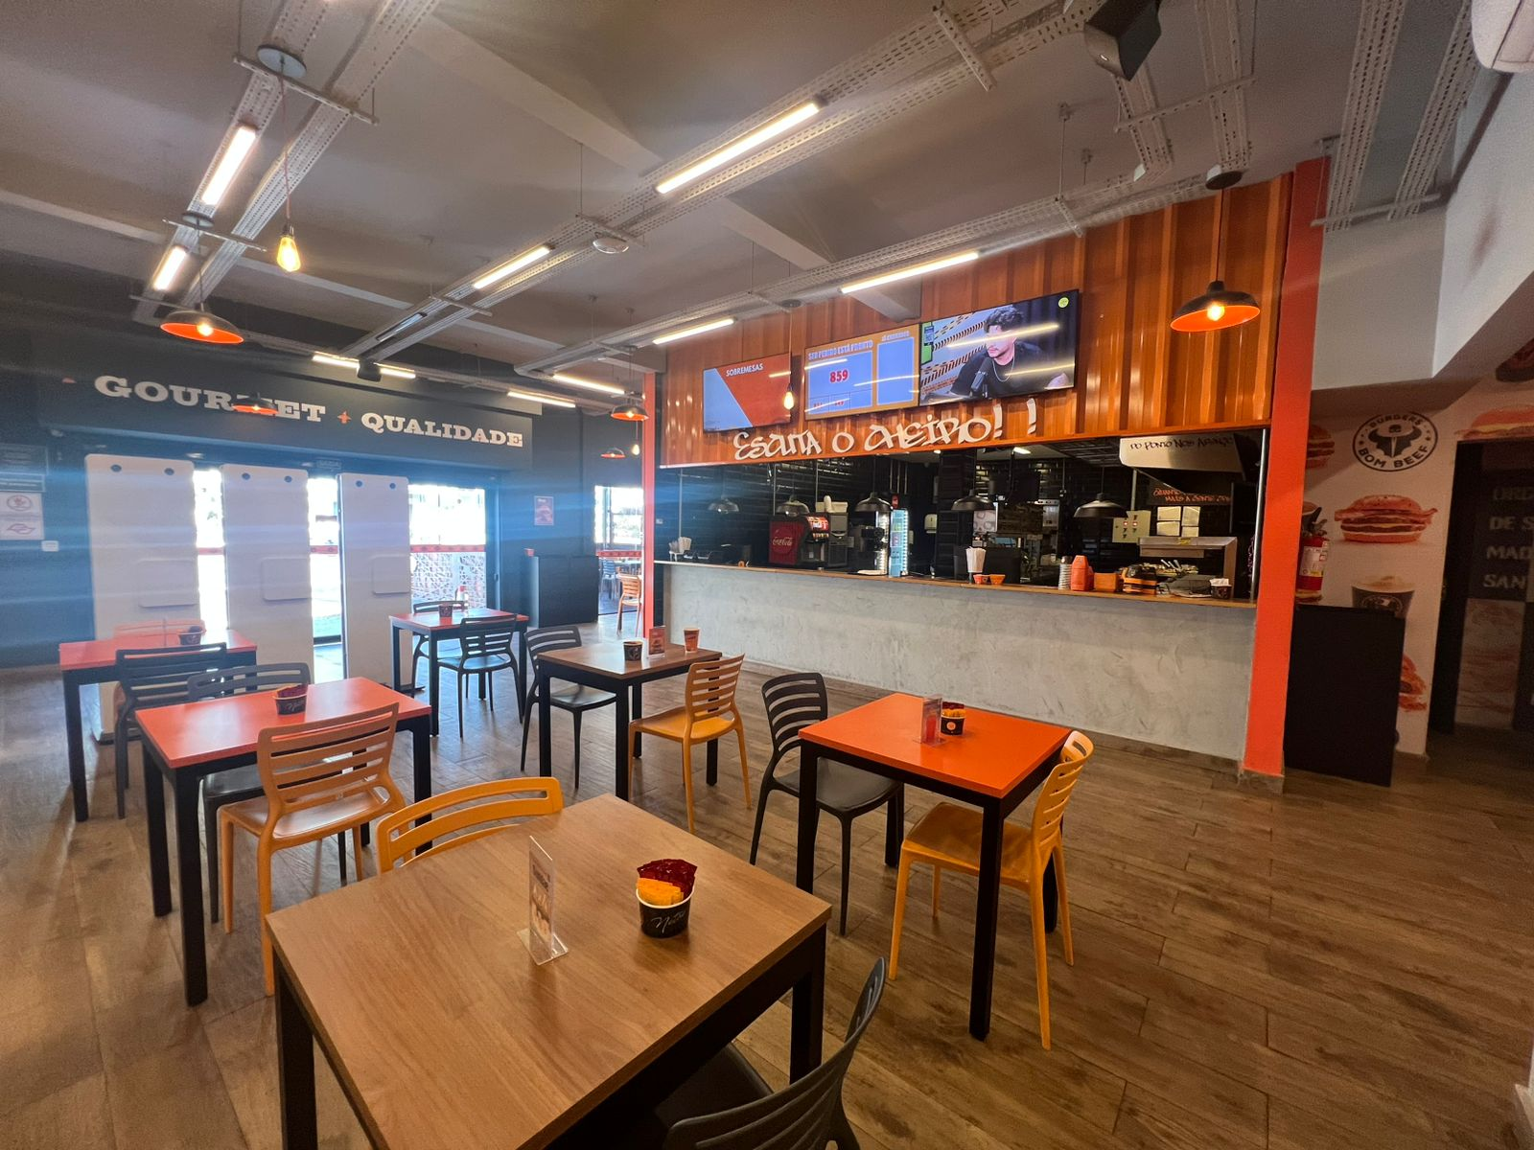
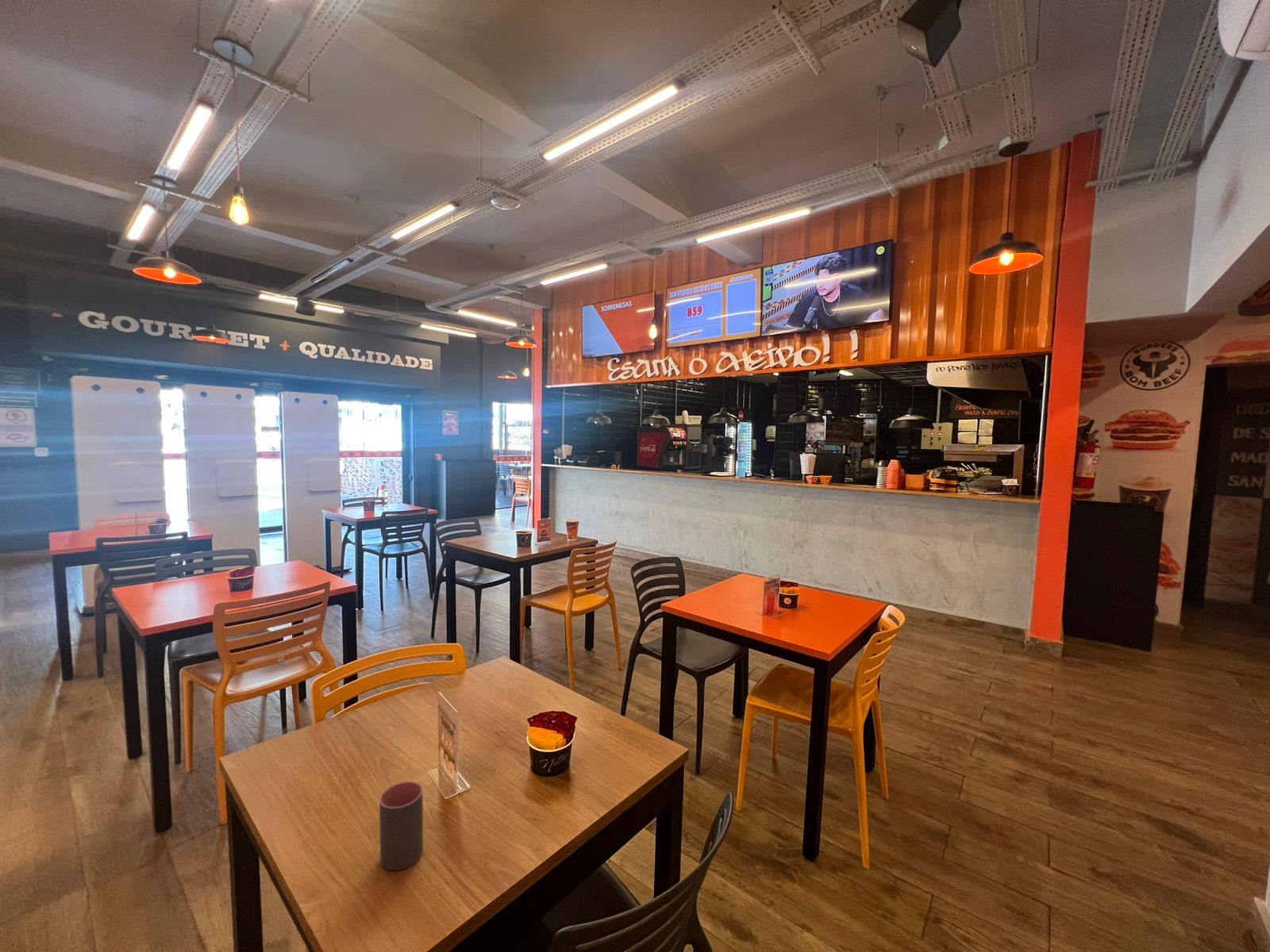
+ cup (402, 824)
